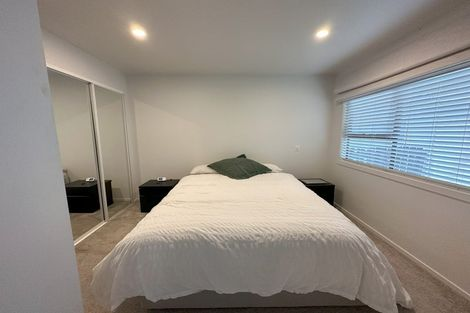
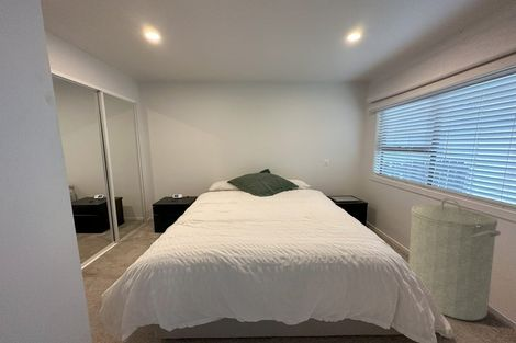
+ laundry hamper (447, 249)
